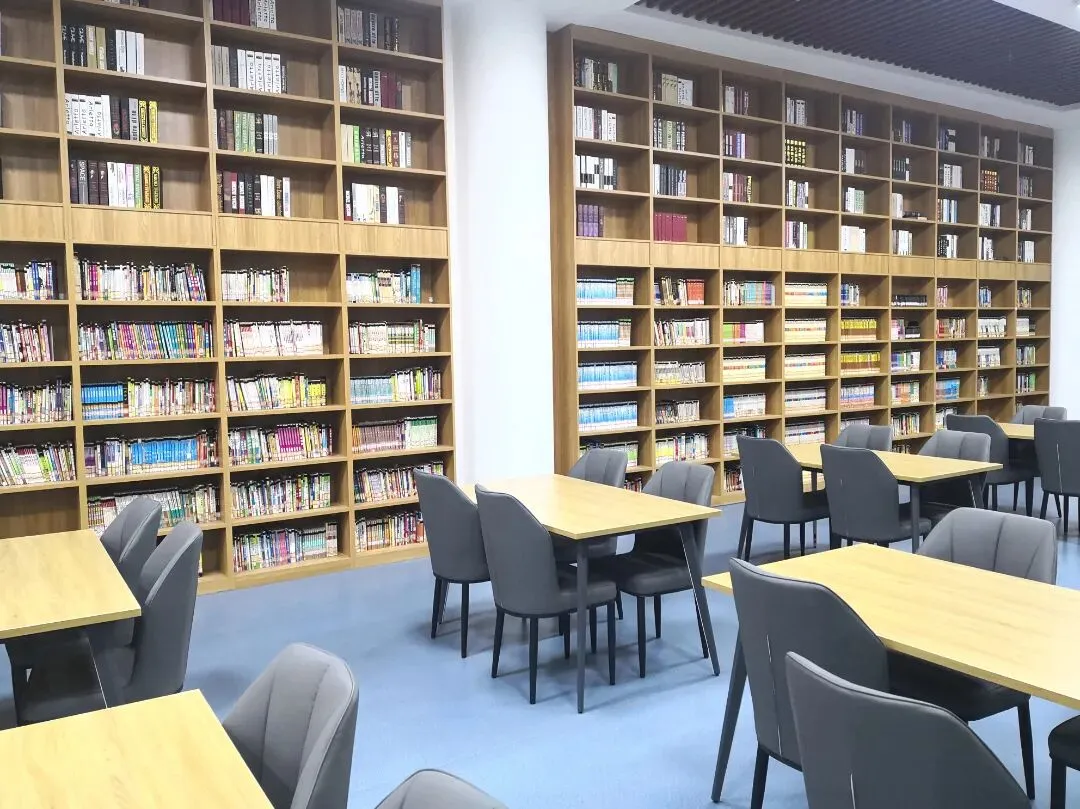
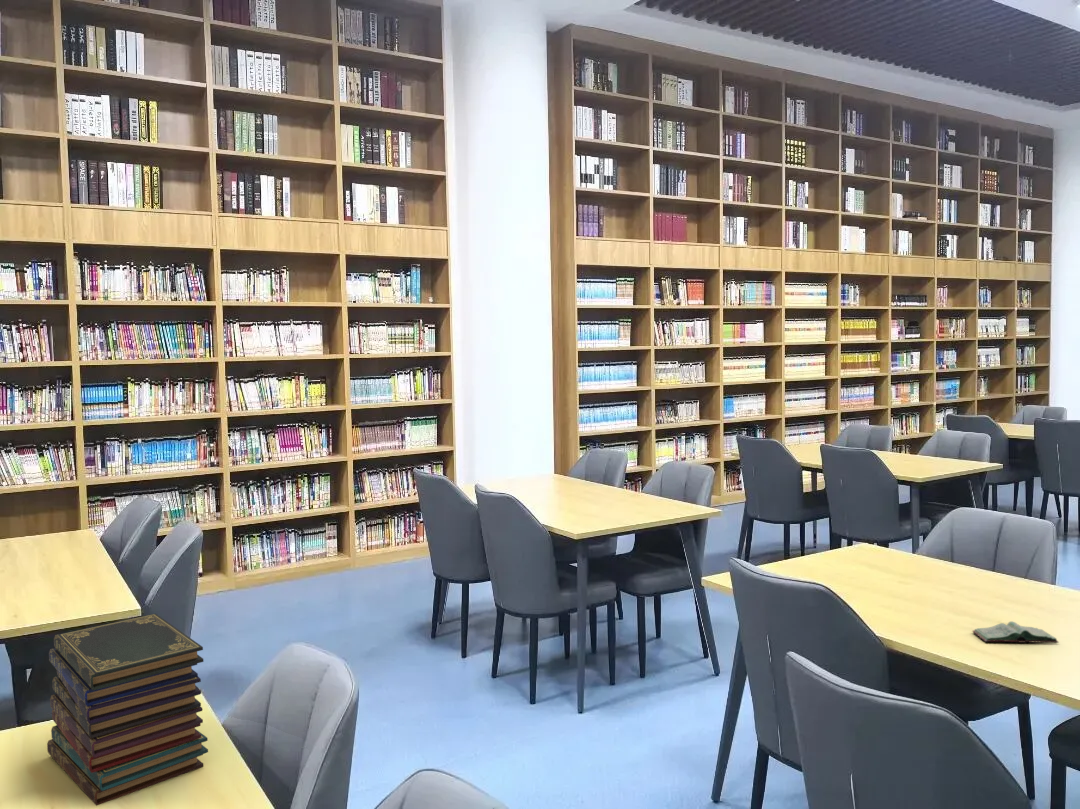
+ book (1014, 631)
+ book stack (127, 700)
